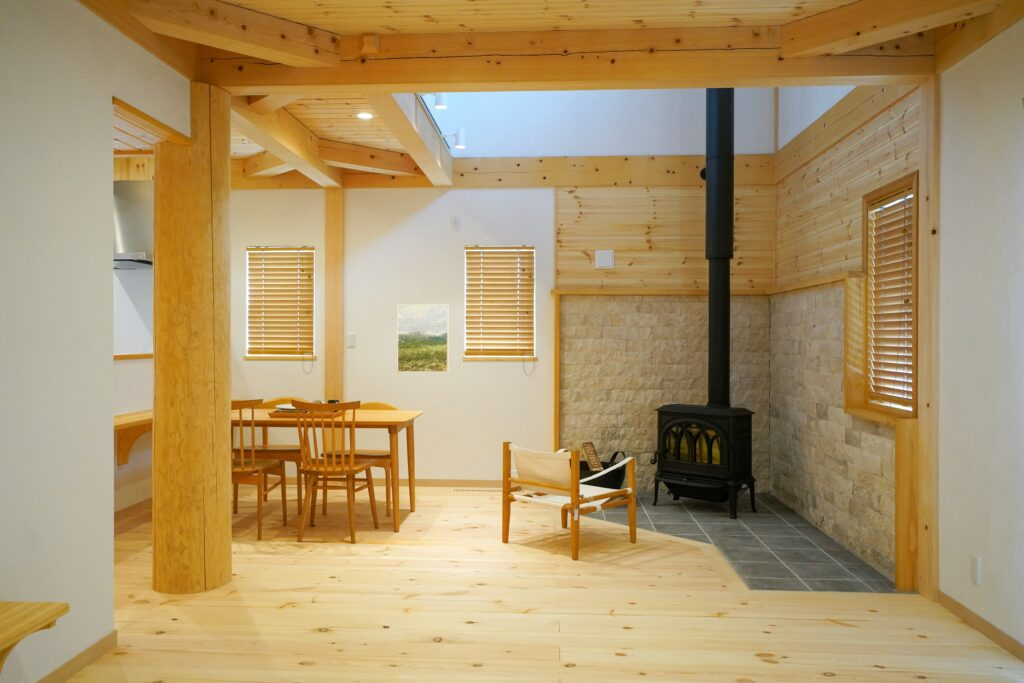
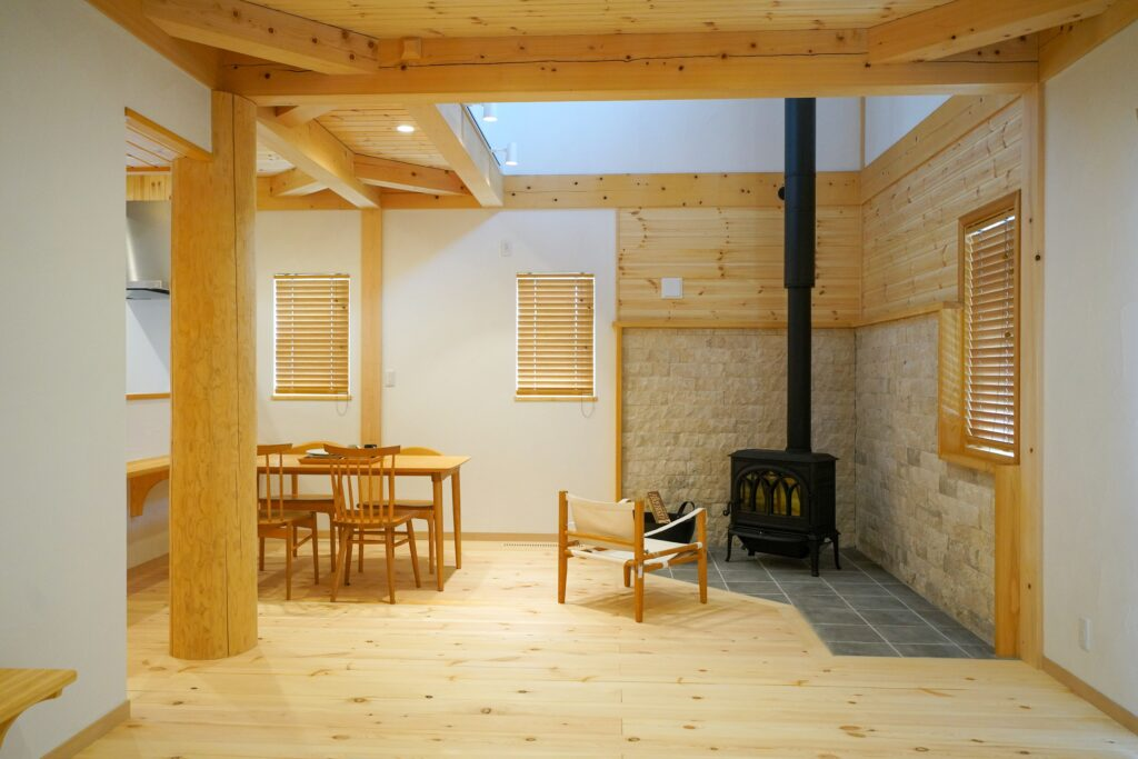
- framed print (422, 338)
